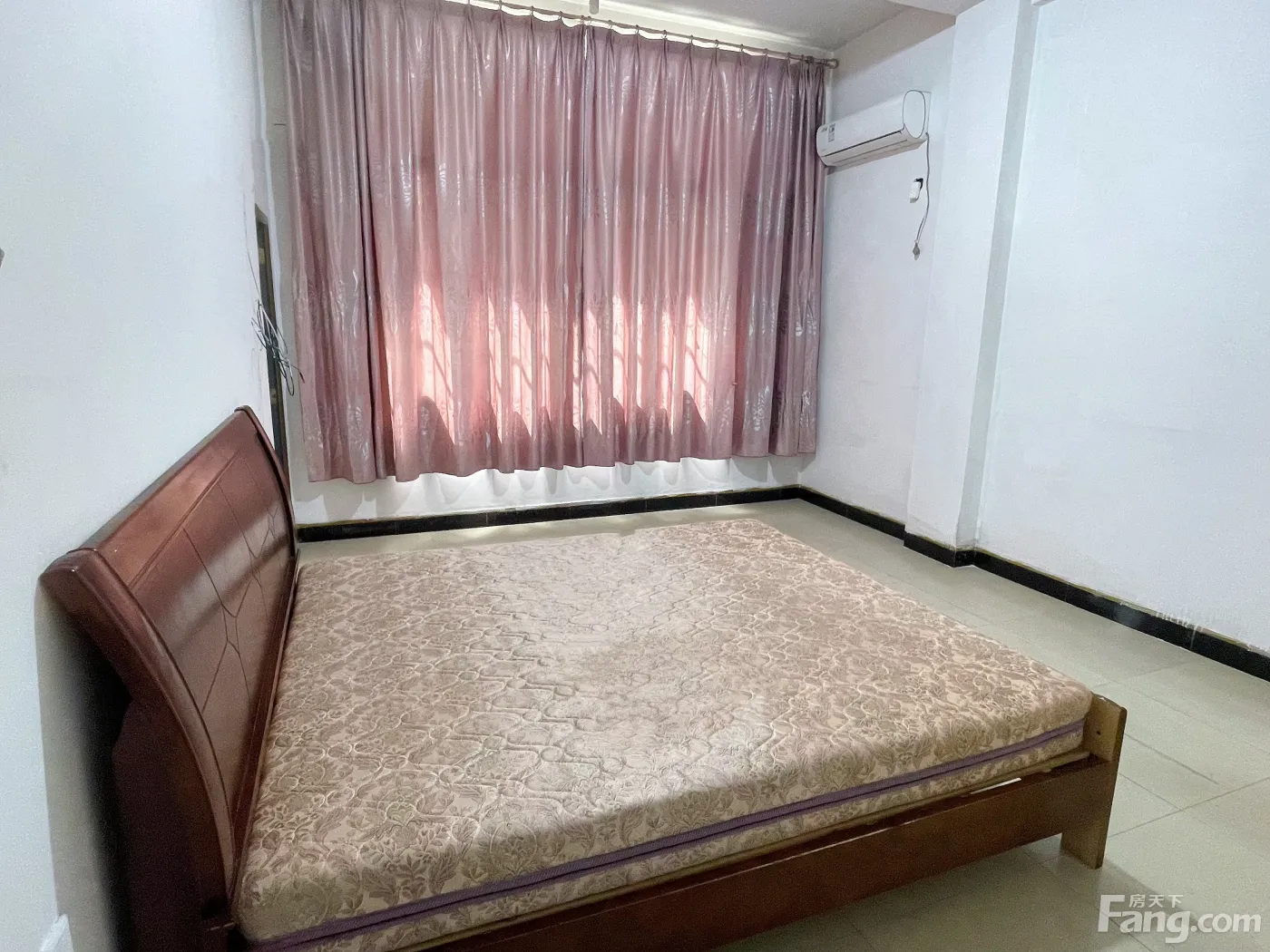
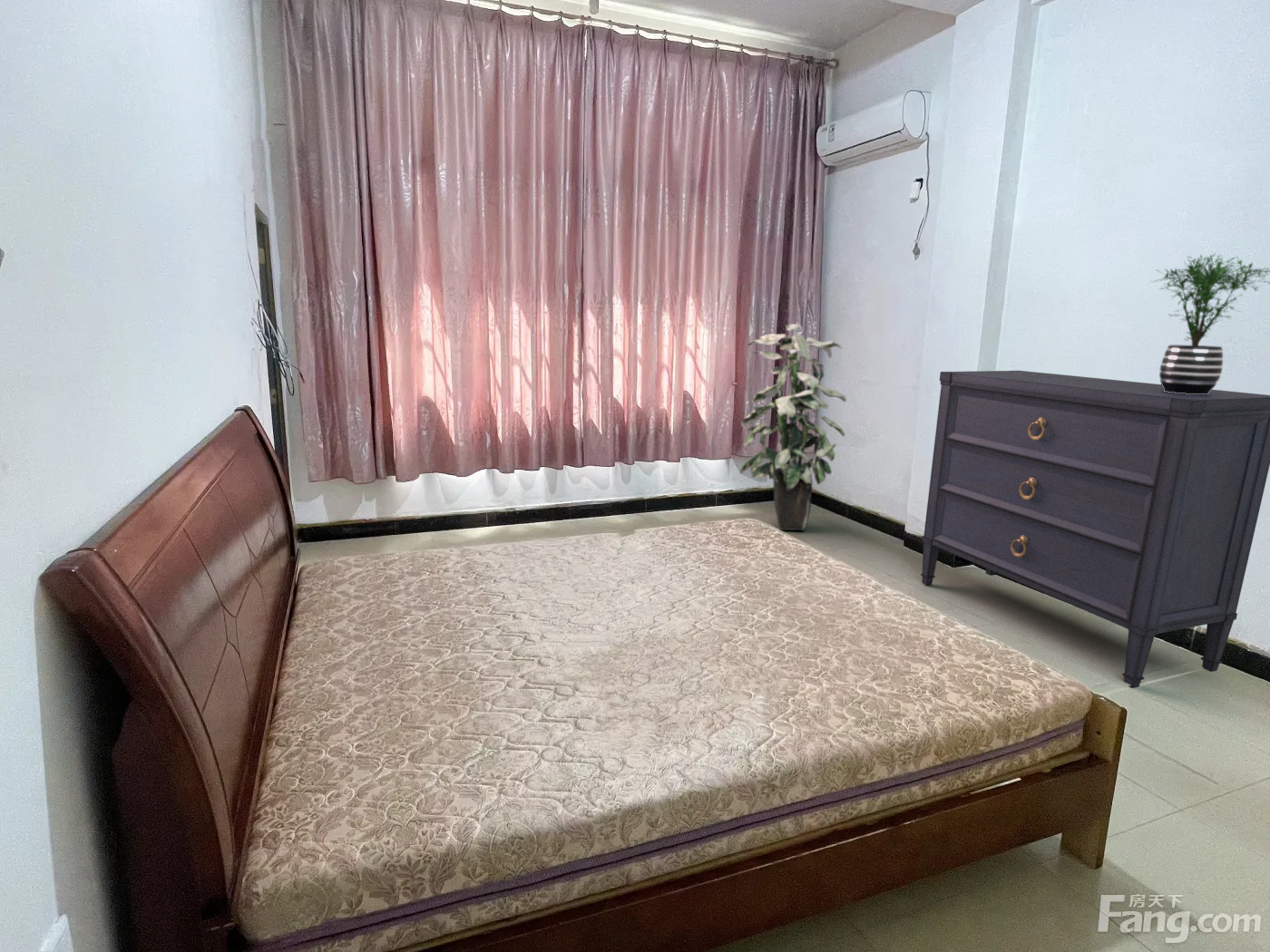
+ potted plant (1201, 324)
+ dresser (1067, 506)
+ indoor plant (789, 428)
